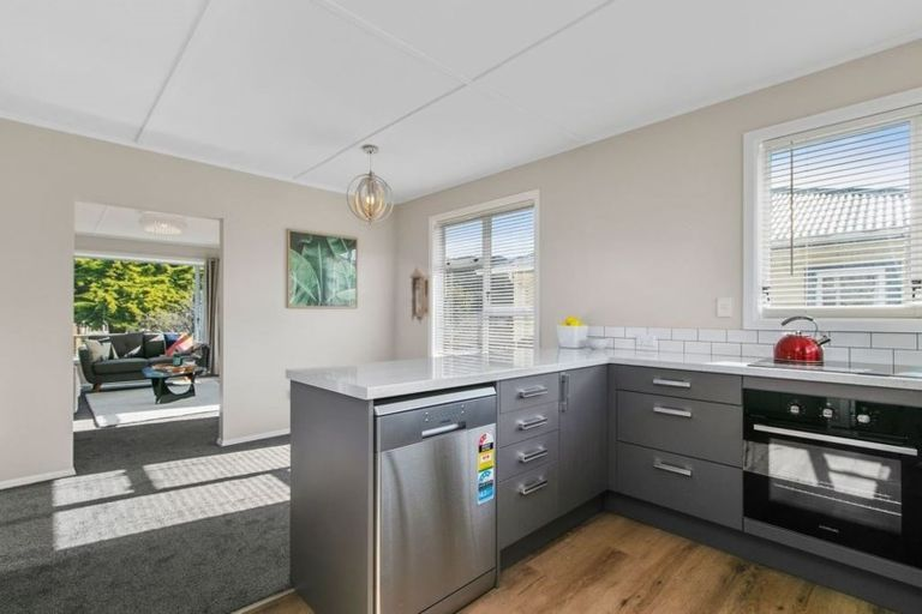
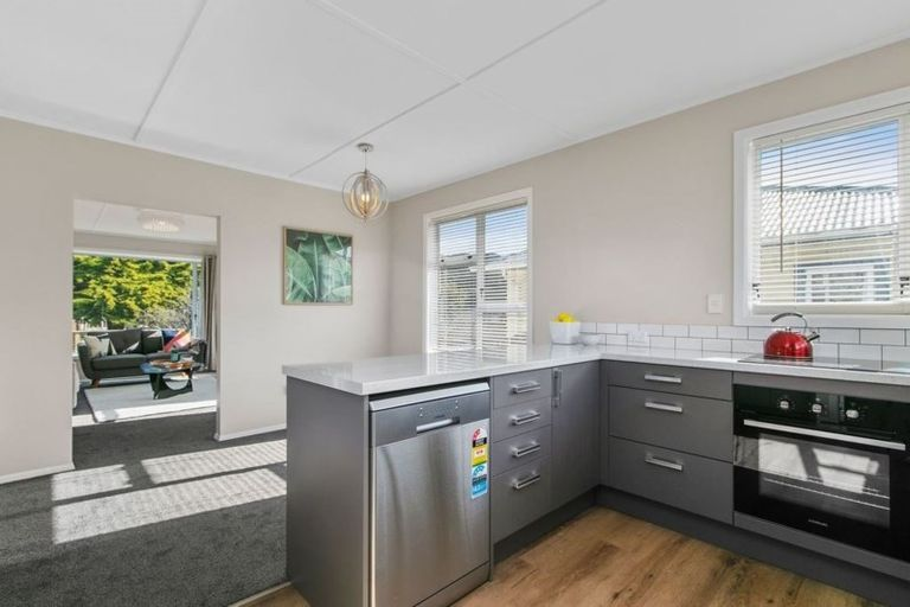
- pendulum clock (420, 295)
